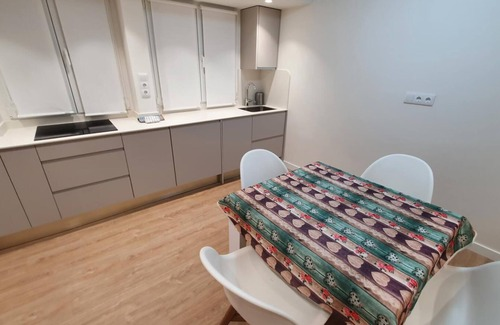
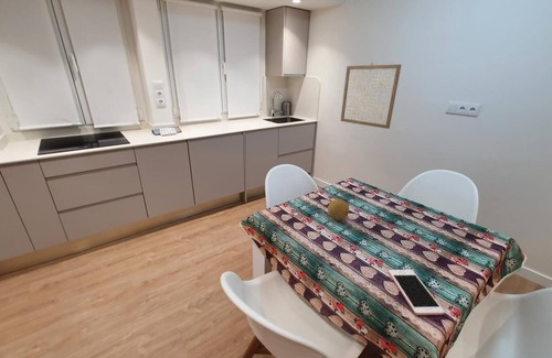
+ fruit (338, 209)
+ wall art (367, 94)
+ cell phone (413, 290)
